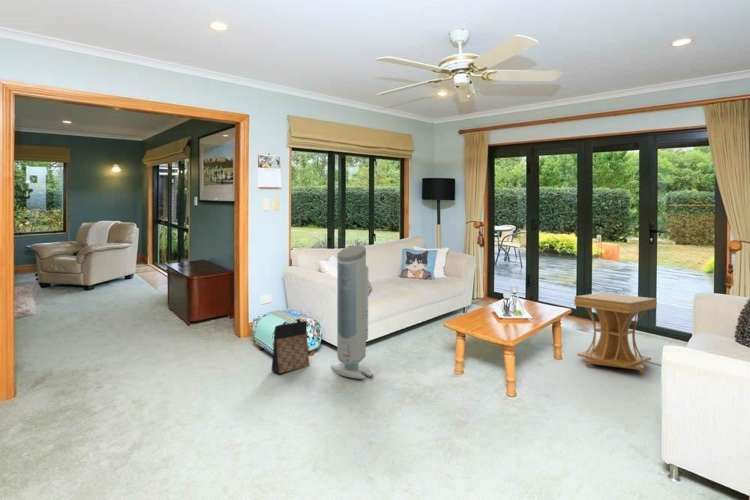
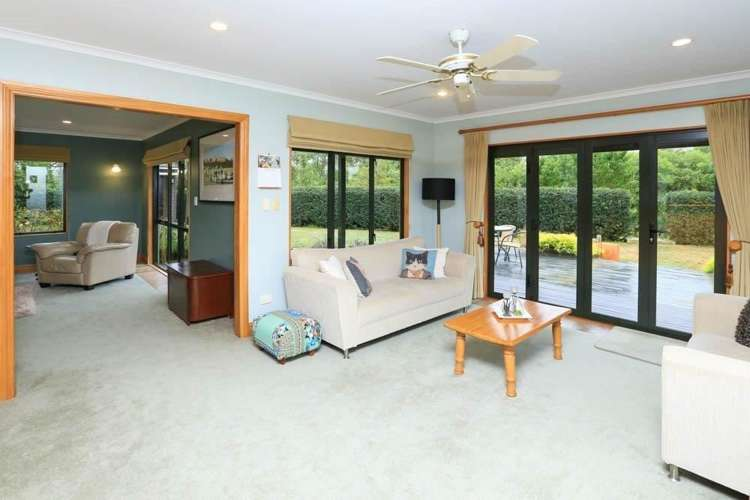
- air purifier (351, 308)
- bag (291, 343)
- side table (614, 330)
